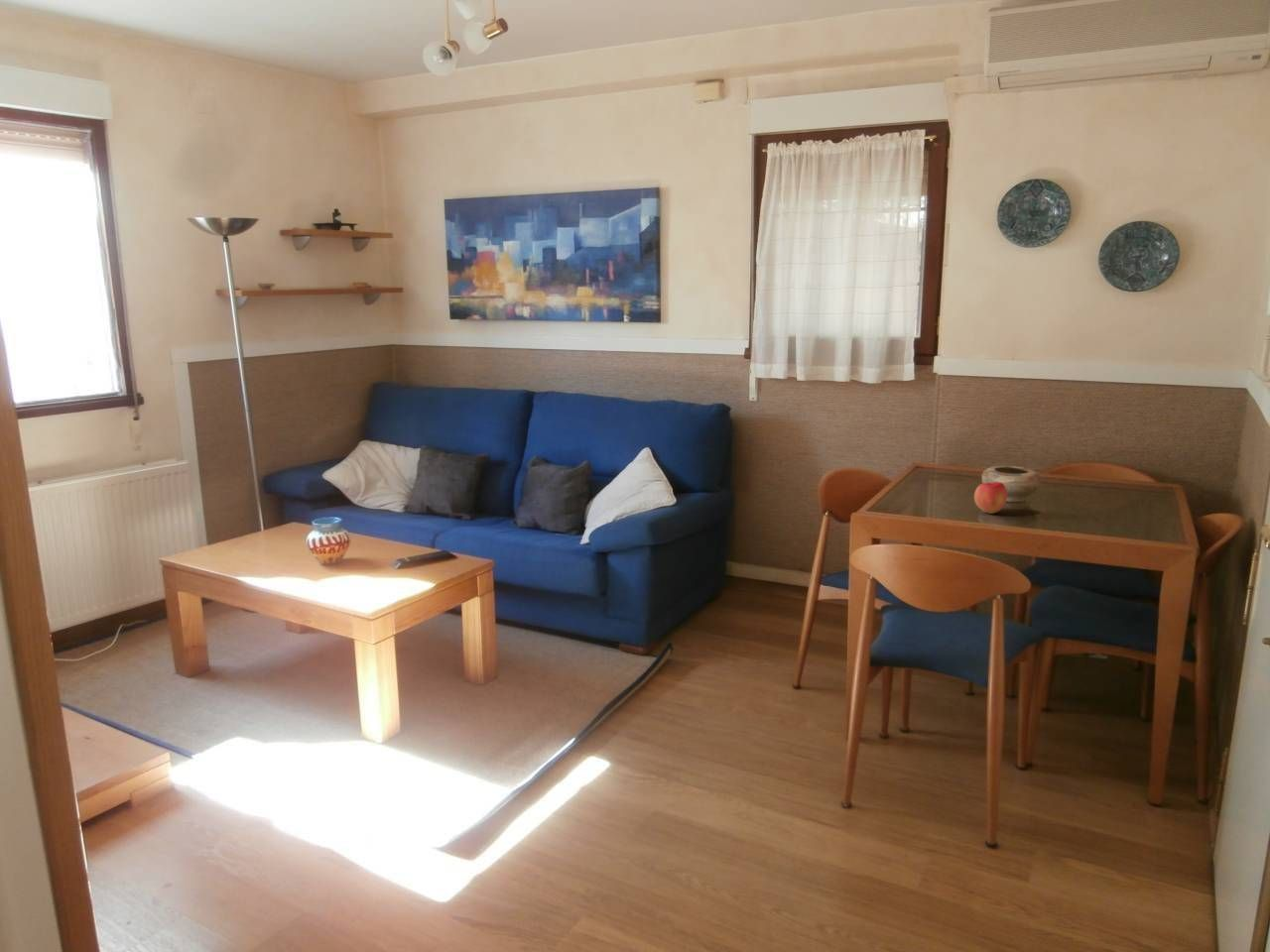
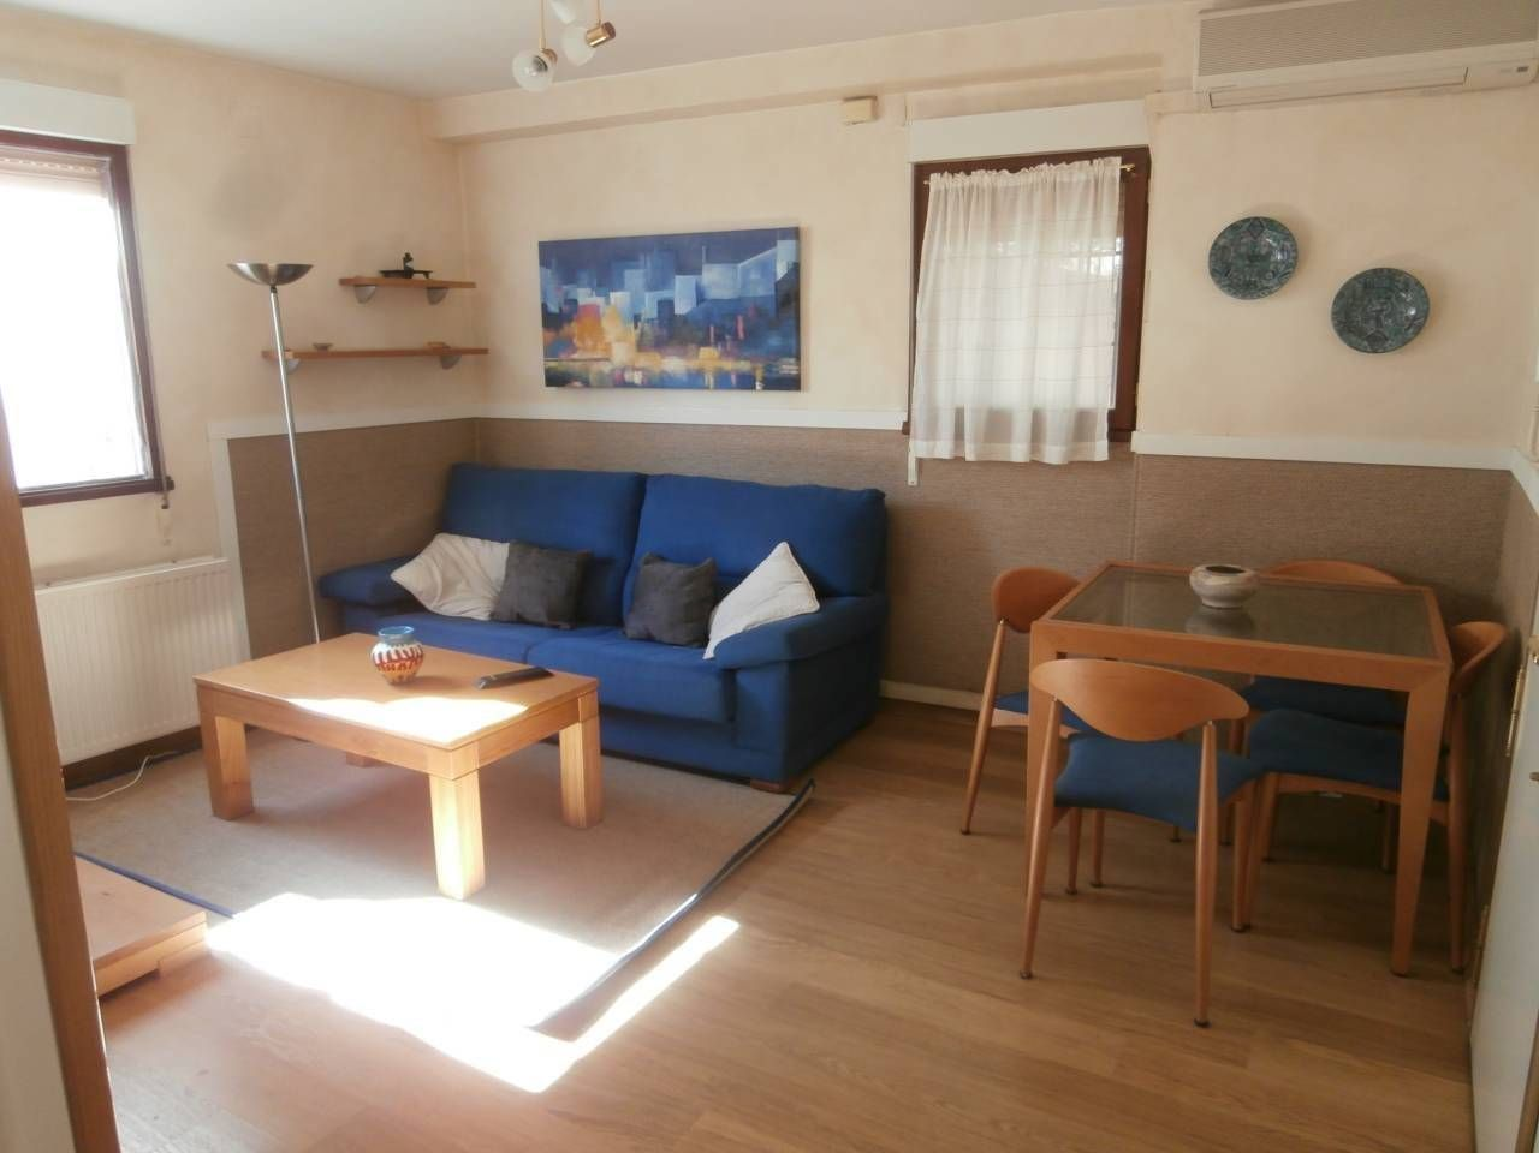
- apple (990, 497)
